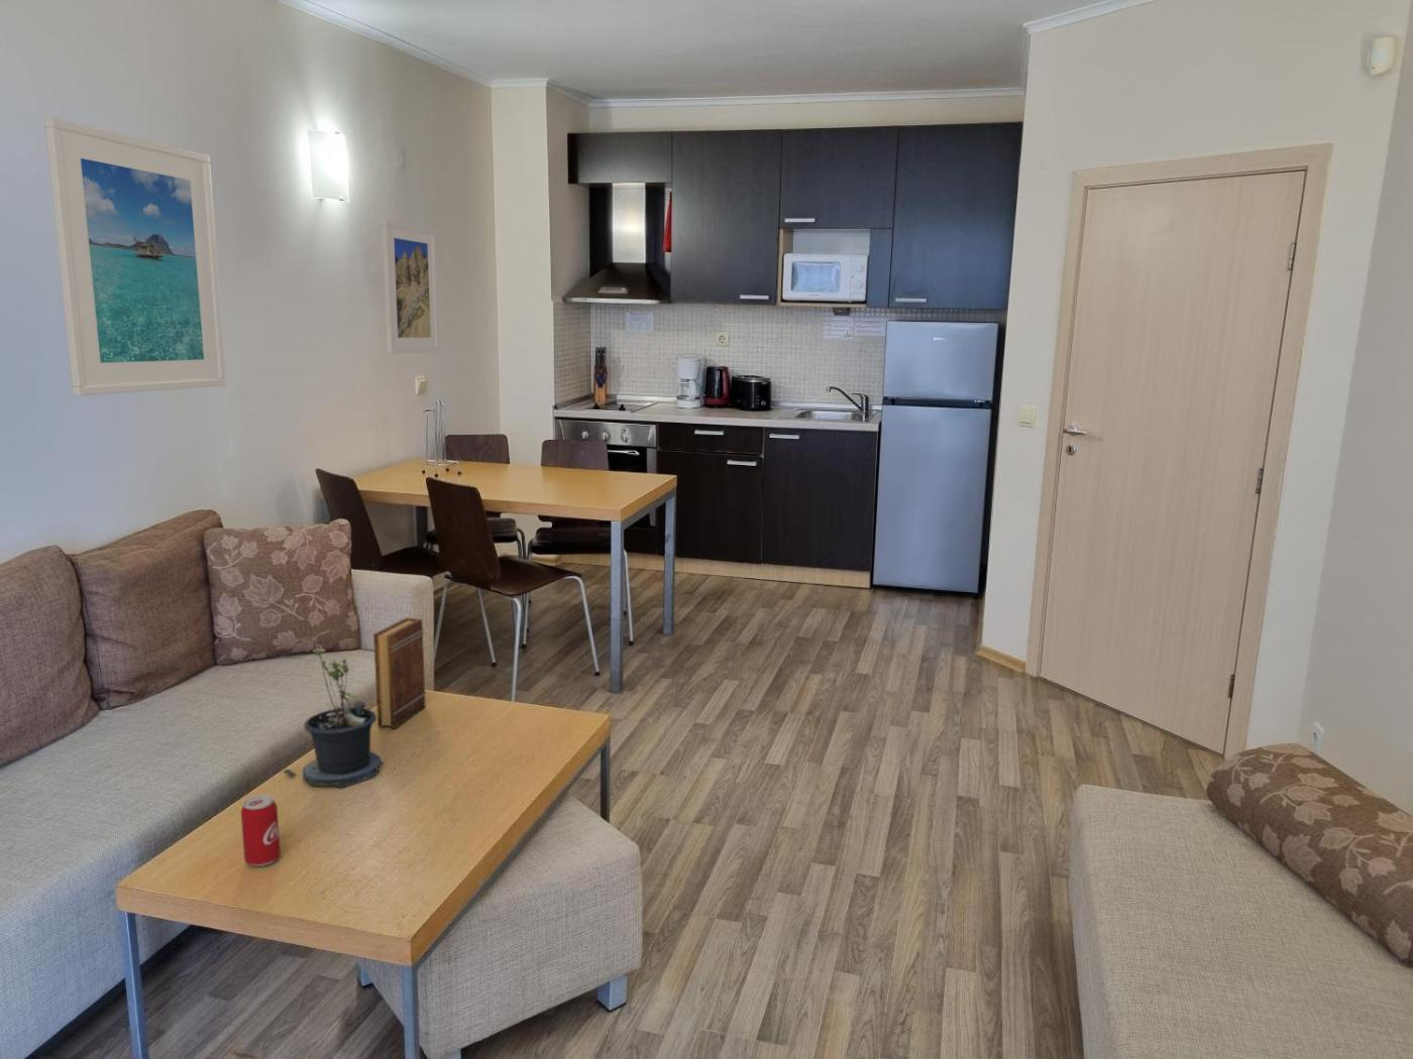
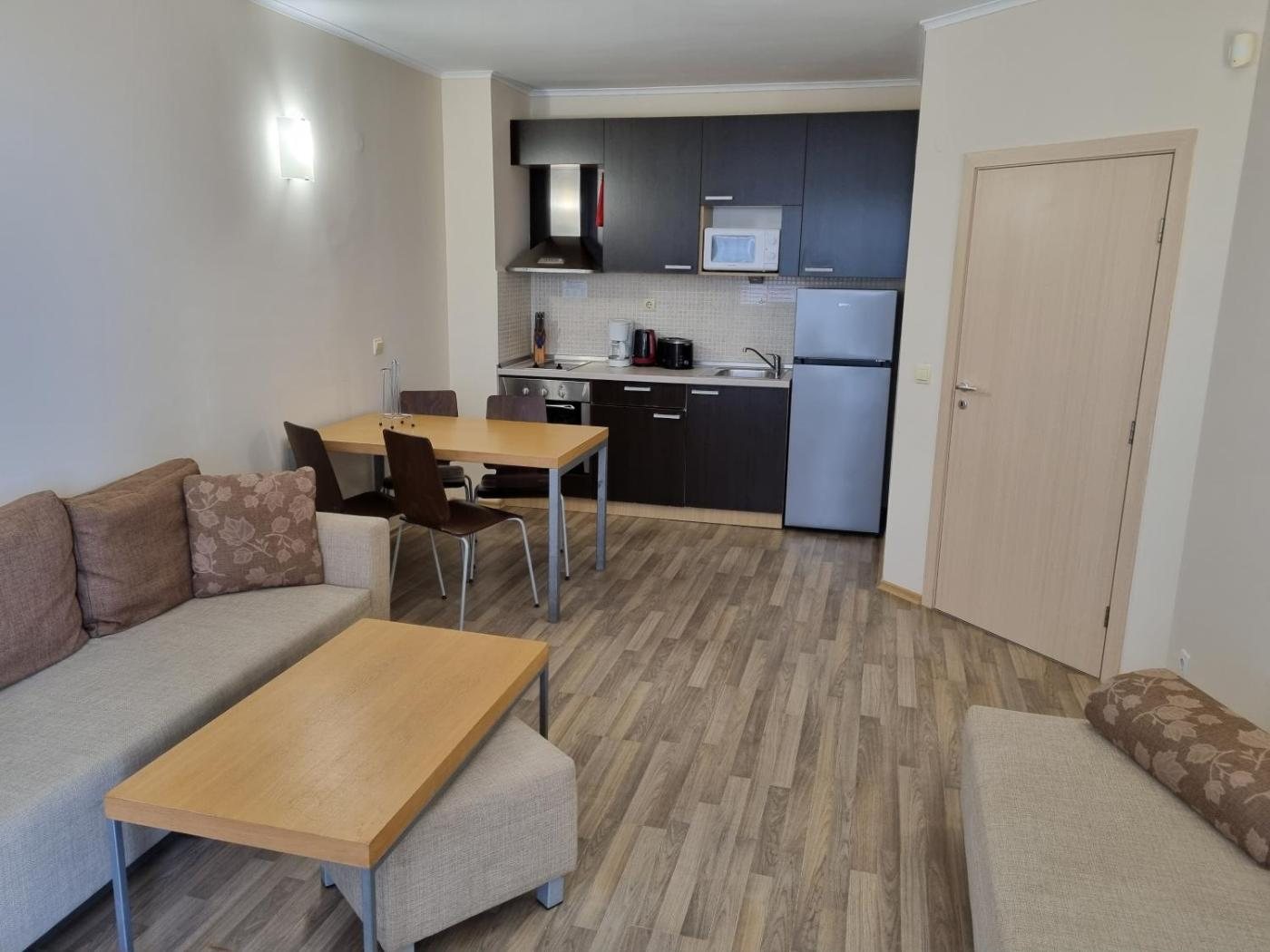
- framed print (412, 289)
- beverage can (260, 830)
- potted plant (335, 707)
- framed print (146, 266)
- book (401, 671)
